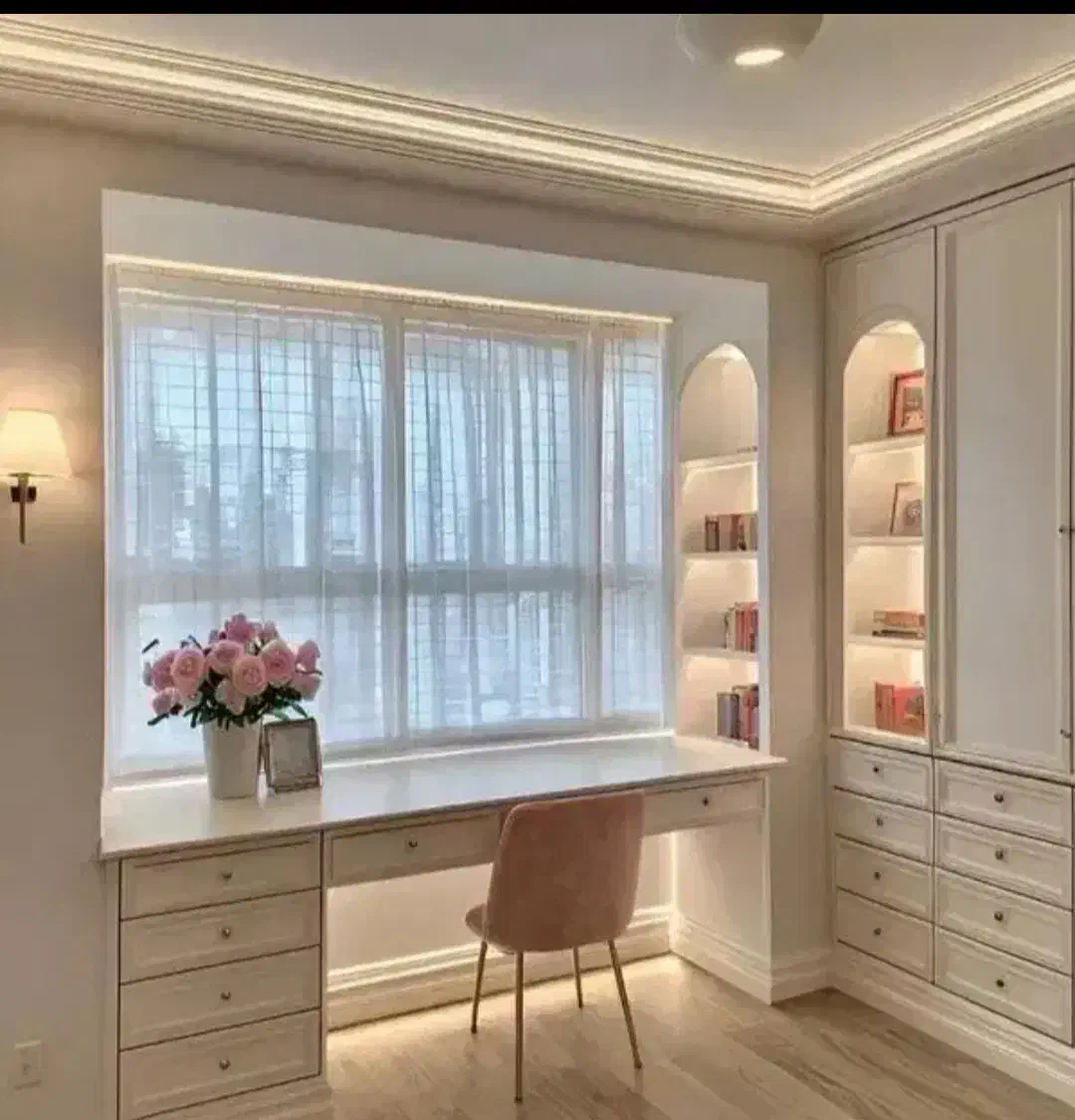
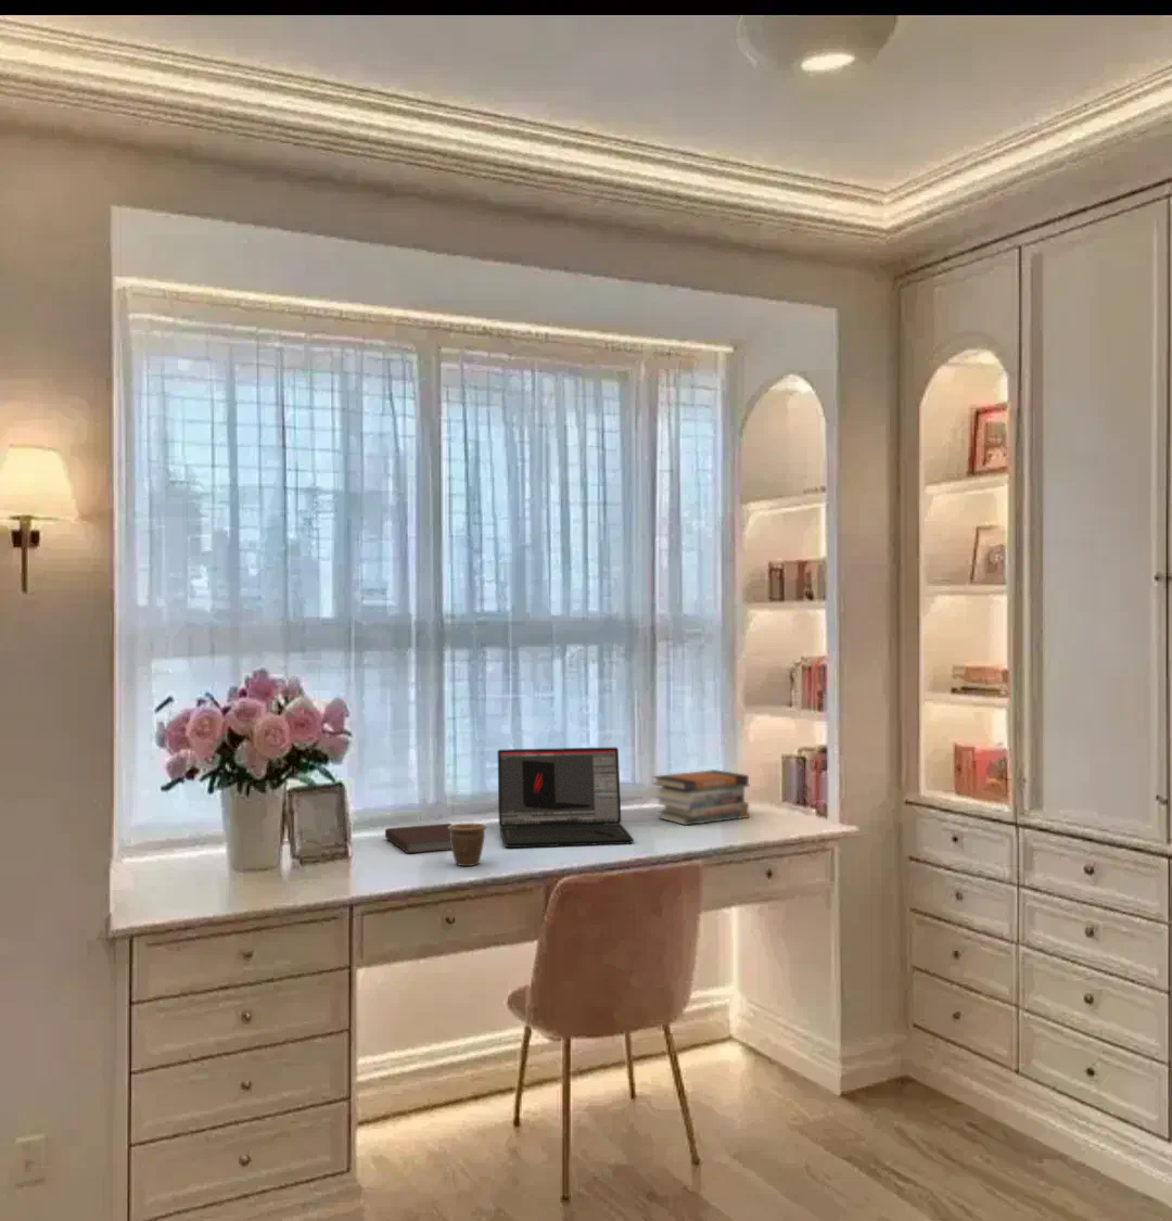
+ mug (468, 844)
+ book stack (701, 797)
+ laptop (564, 795)
+ notebook (428, 838)
